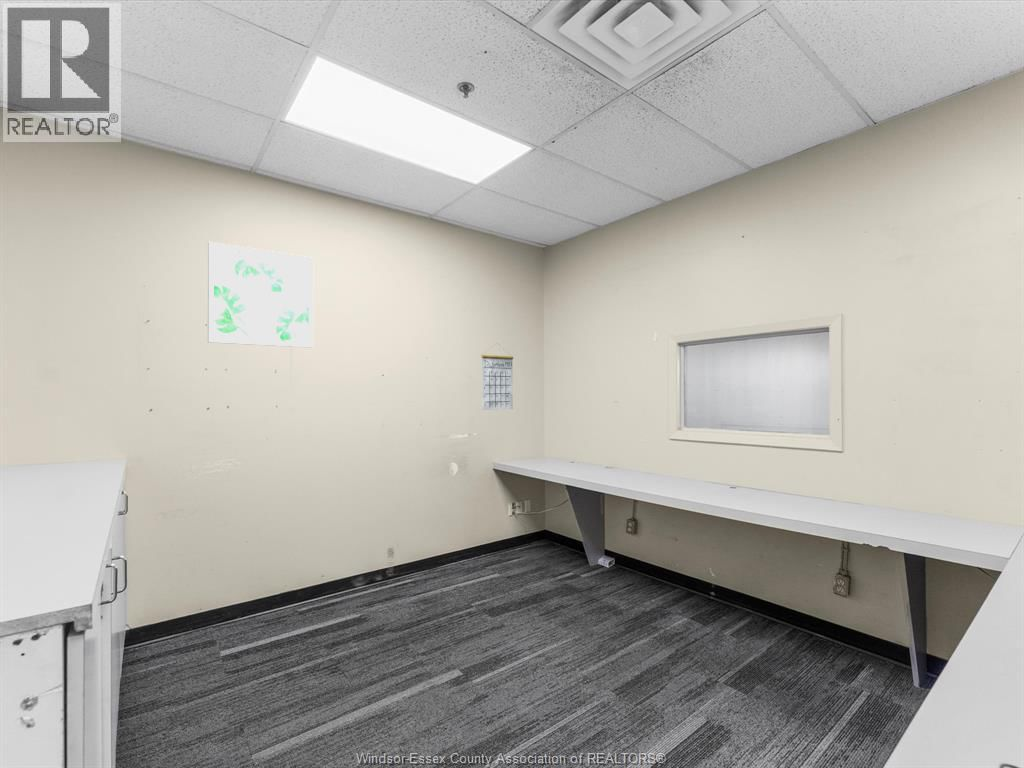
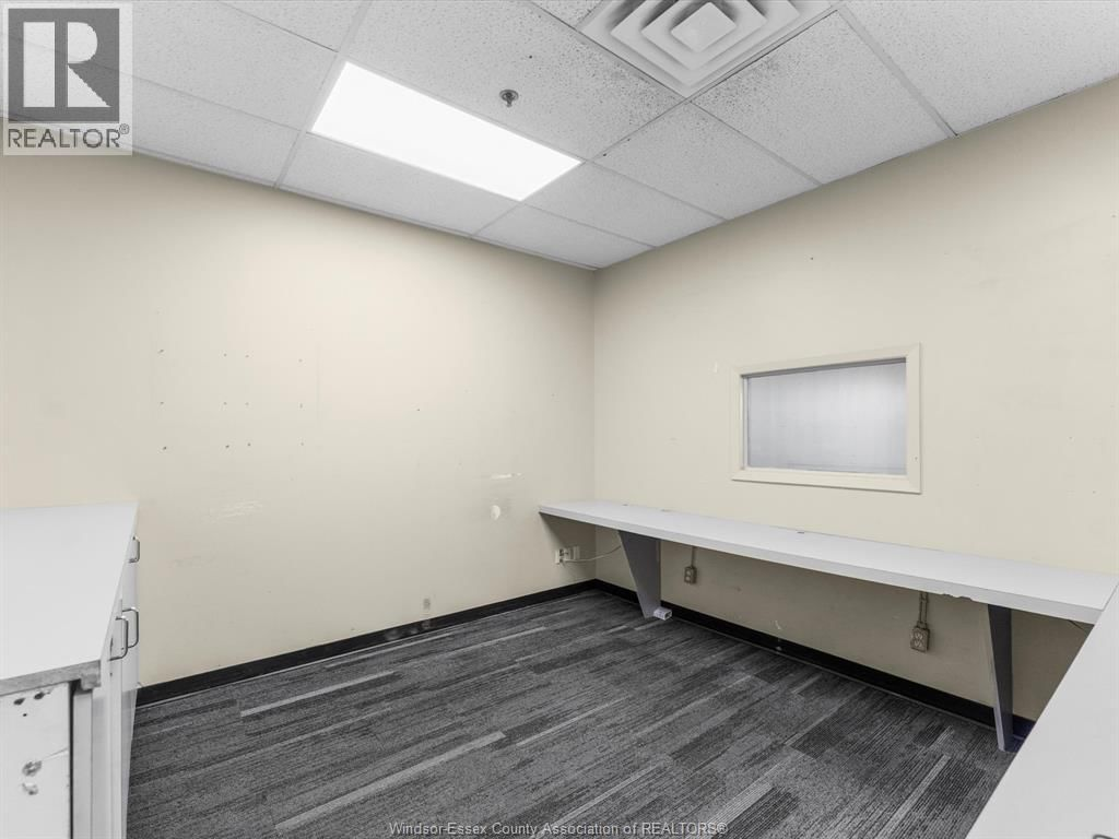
- wall art (263, 297)
- calendar (497, 376)
